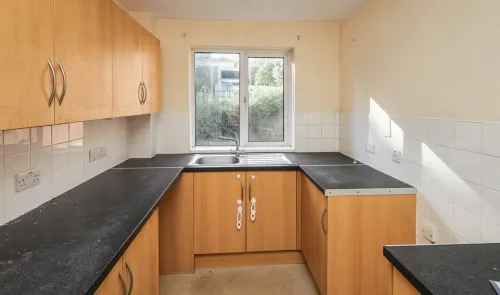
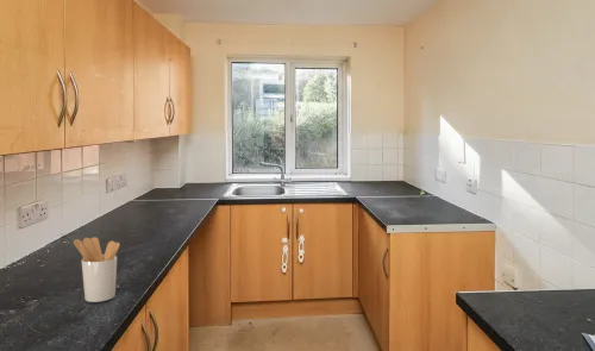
+ utensil holder (95, 267)
